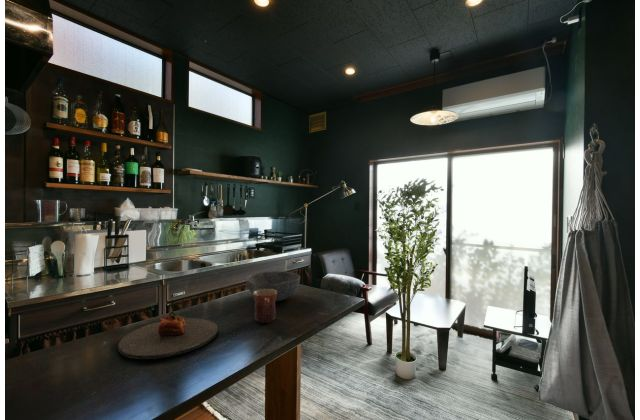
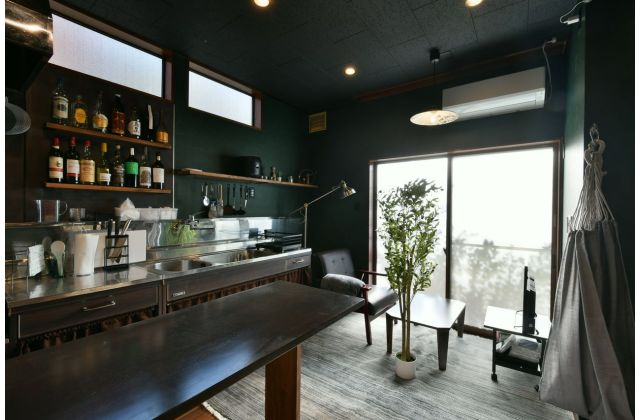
- mug (265, 307)
- bowl (273, 287)
- plate (171, 324)
